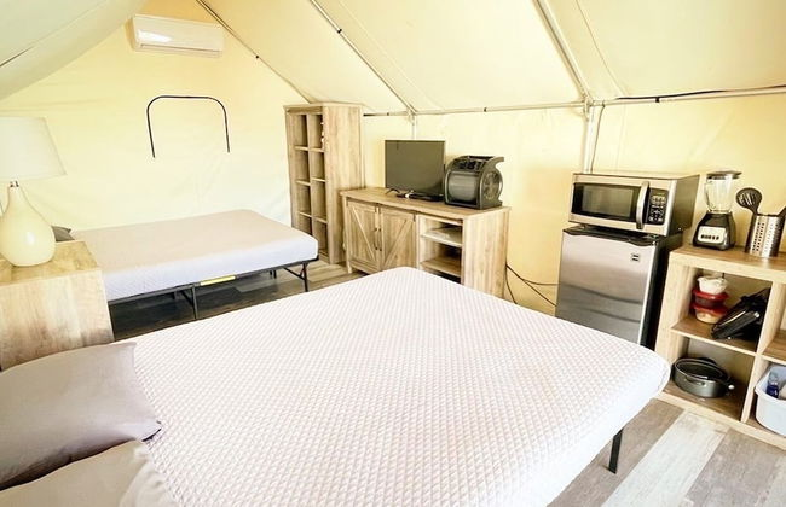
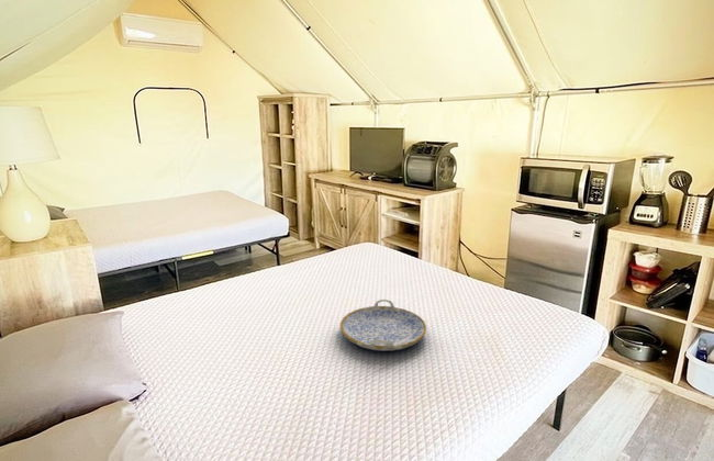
+ serving tray (382, 325)
